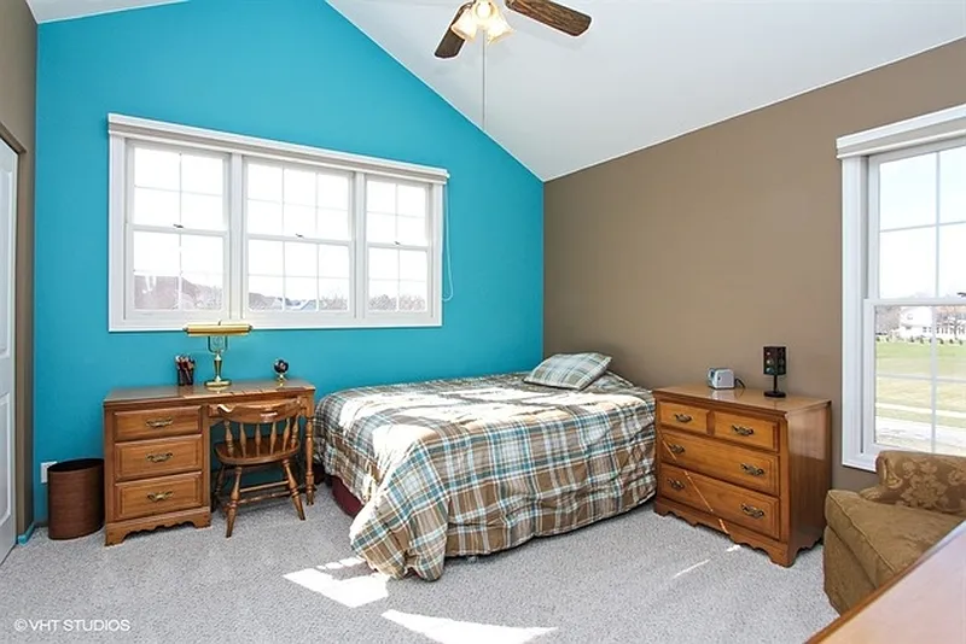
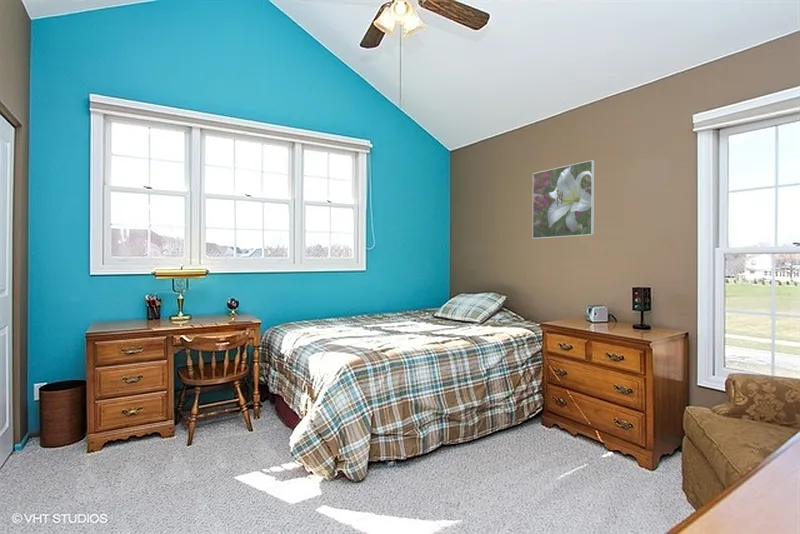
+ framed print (561, 202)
